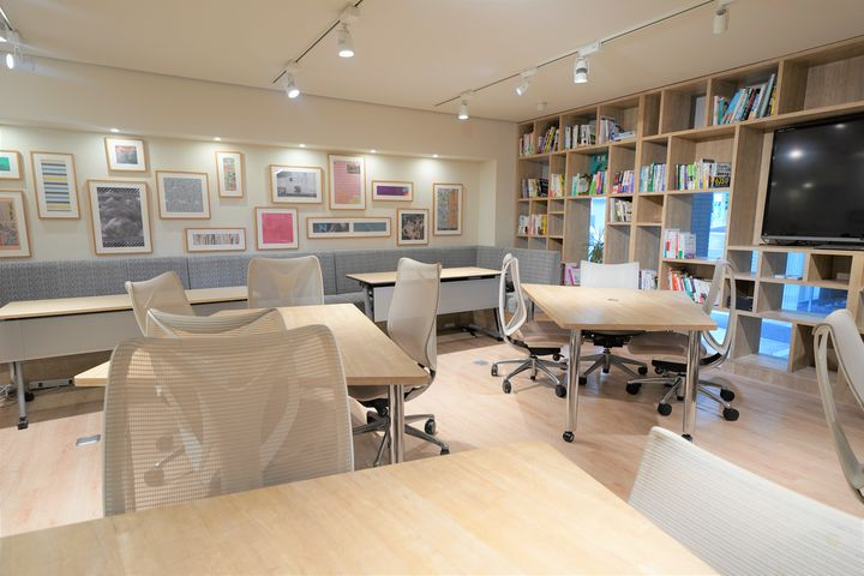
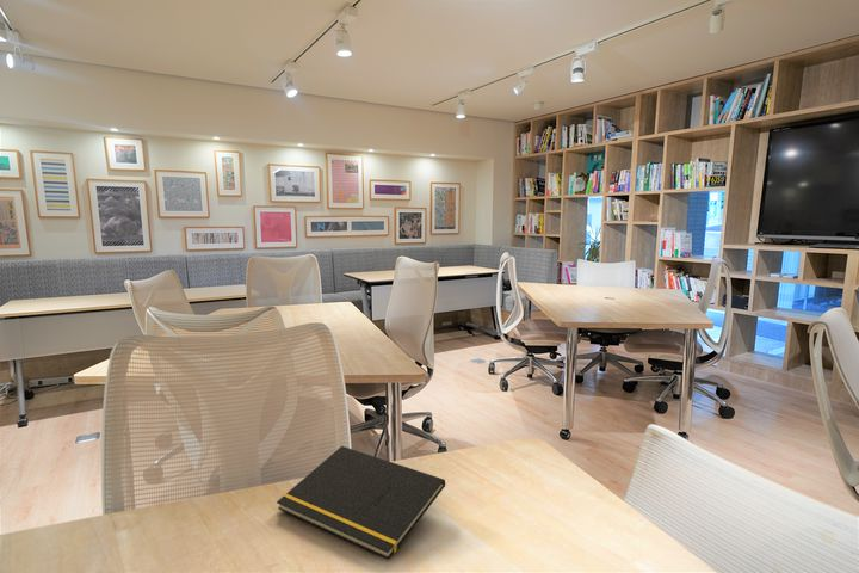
+ notepad (361, 493)
